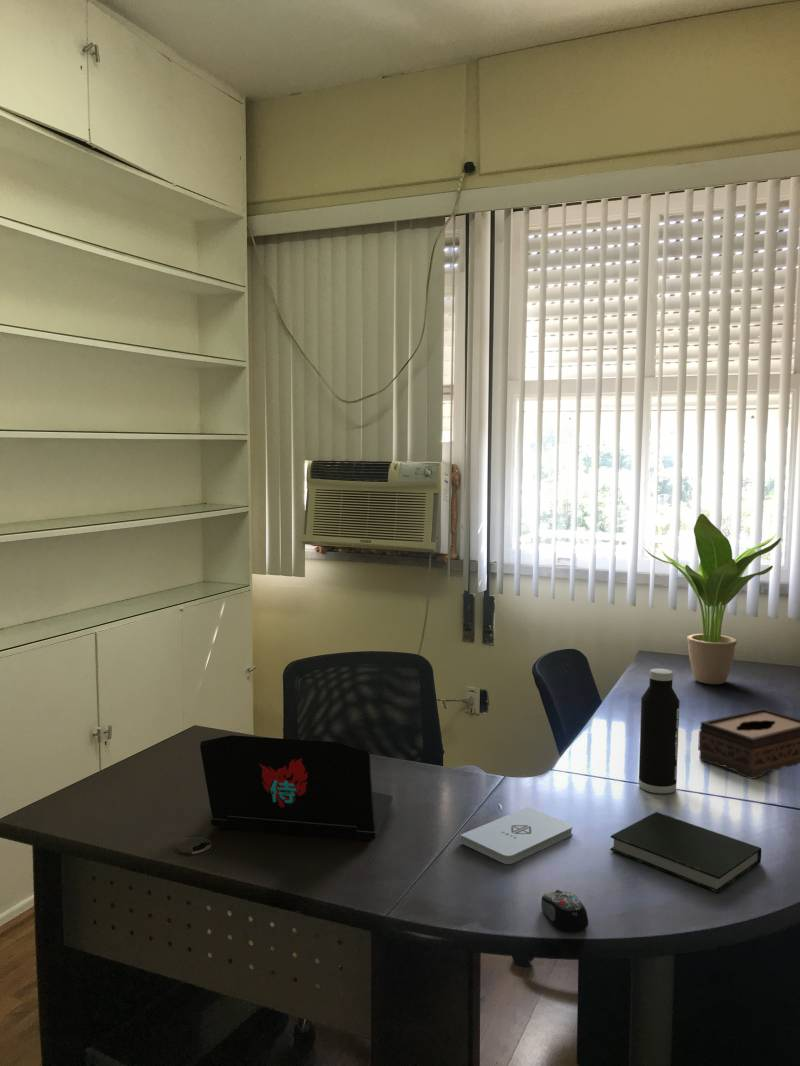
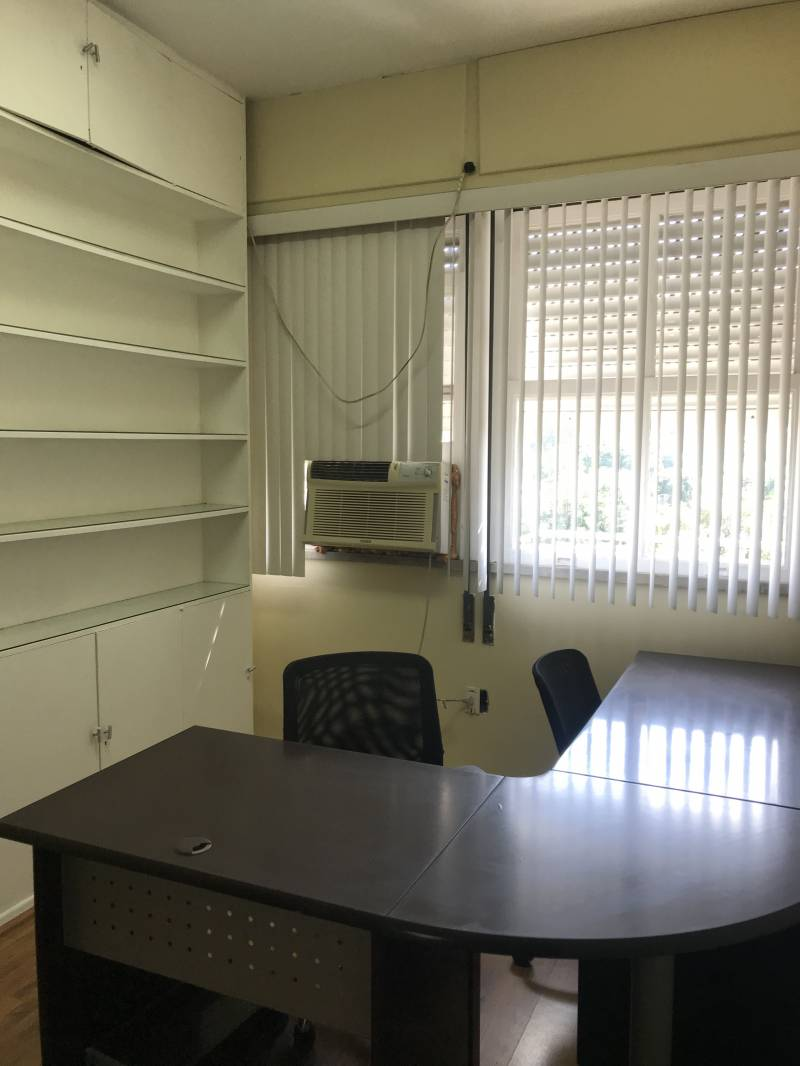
- laptop (302, 769)
- book (684, 849)
- potted plant (727, 598)
- computer mouse (564, 906)
- tissue box (757, 741)
- notepad (518, 834)
- water bottle (659, 729)
